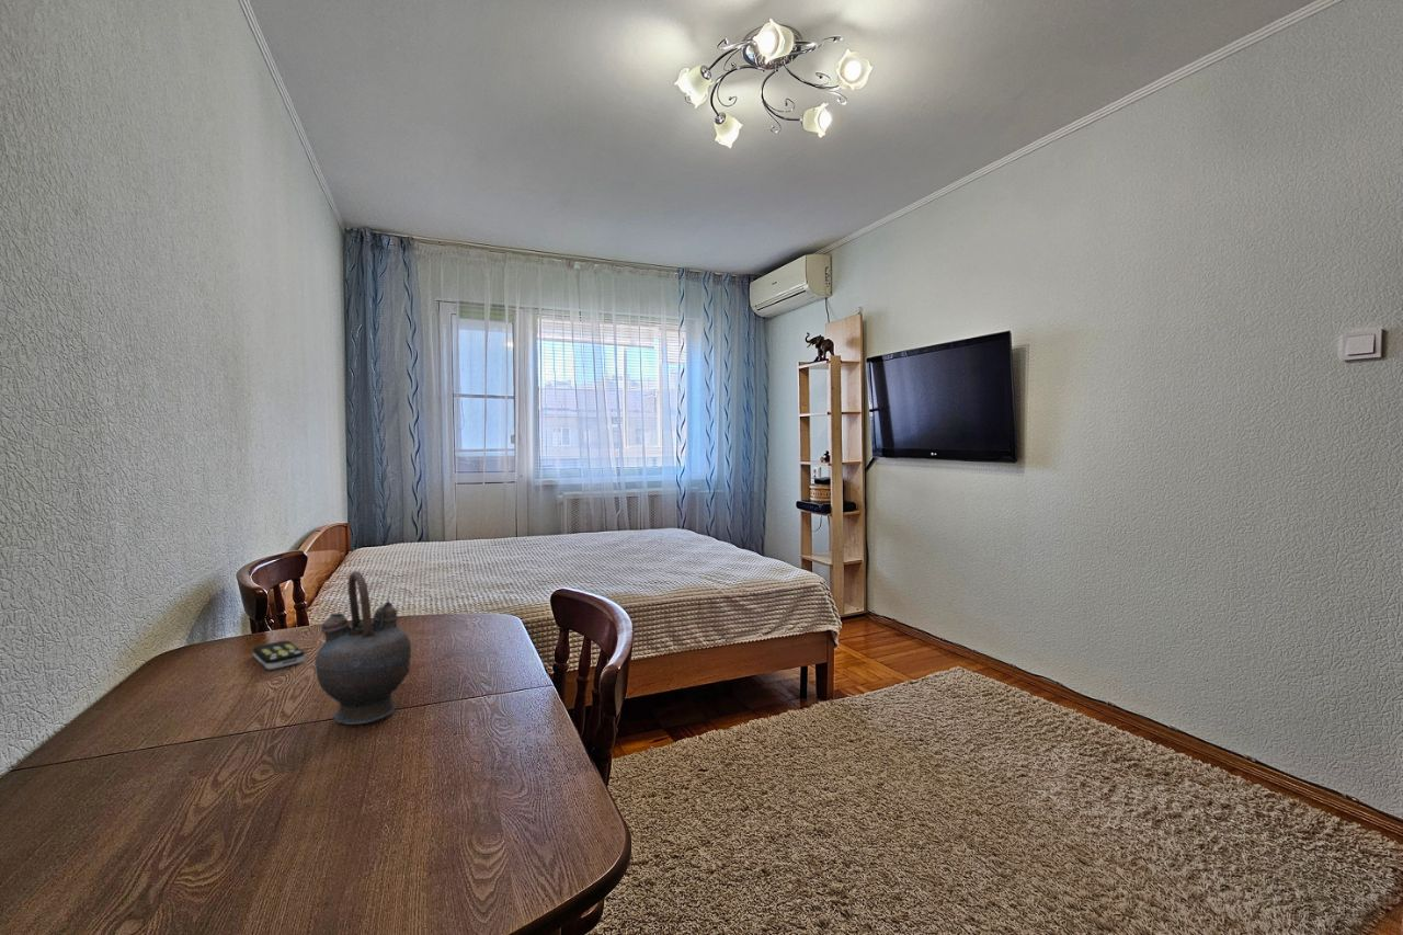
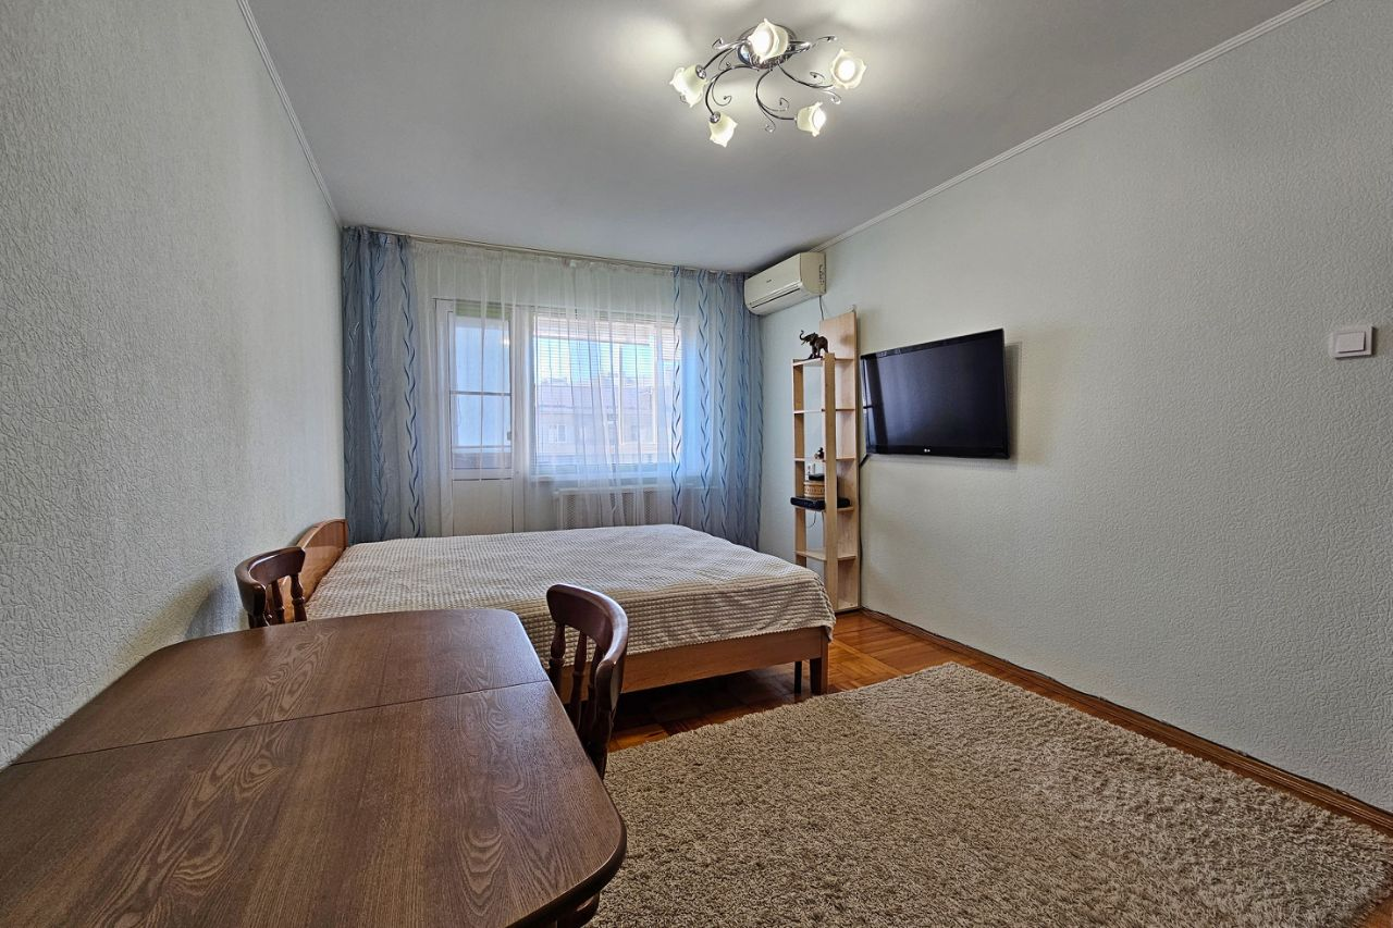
- teapot (363, 640)
- remote control (278, 653)
